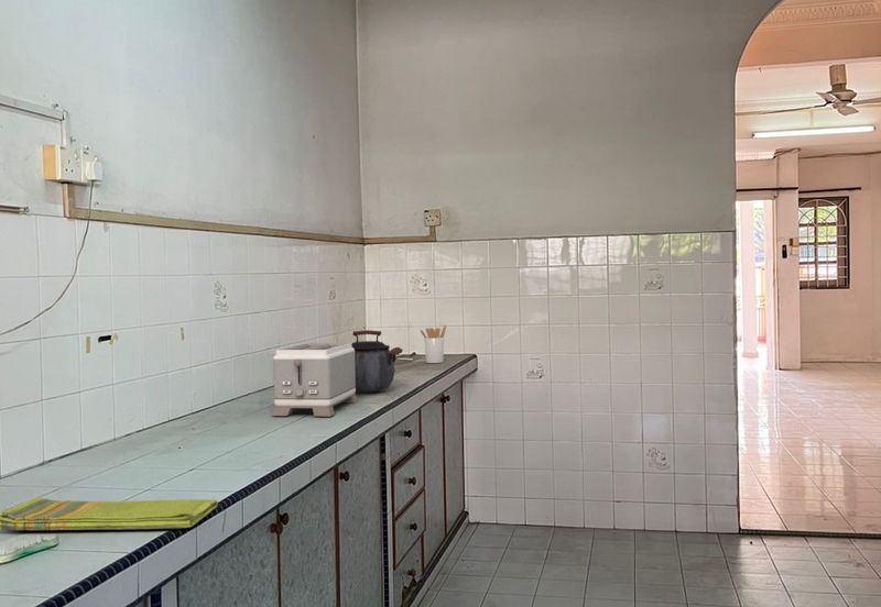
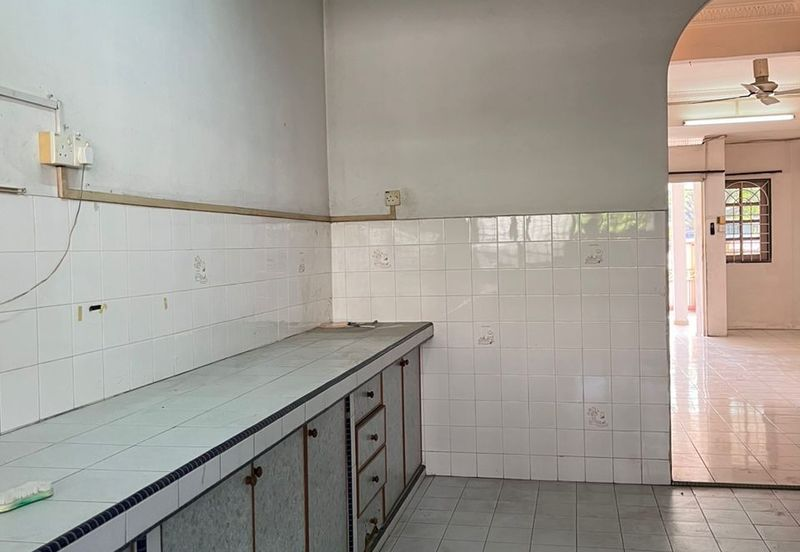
- kettle (367, 361)
- dish towel (110, 509)
- utensil holder (434, 343)
- toaster (314, 377)
